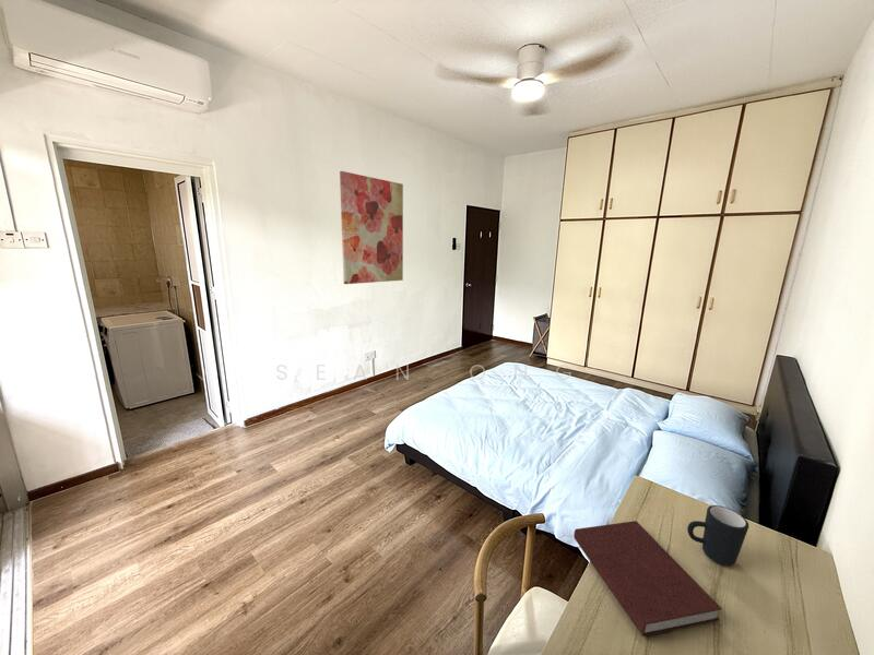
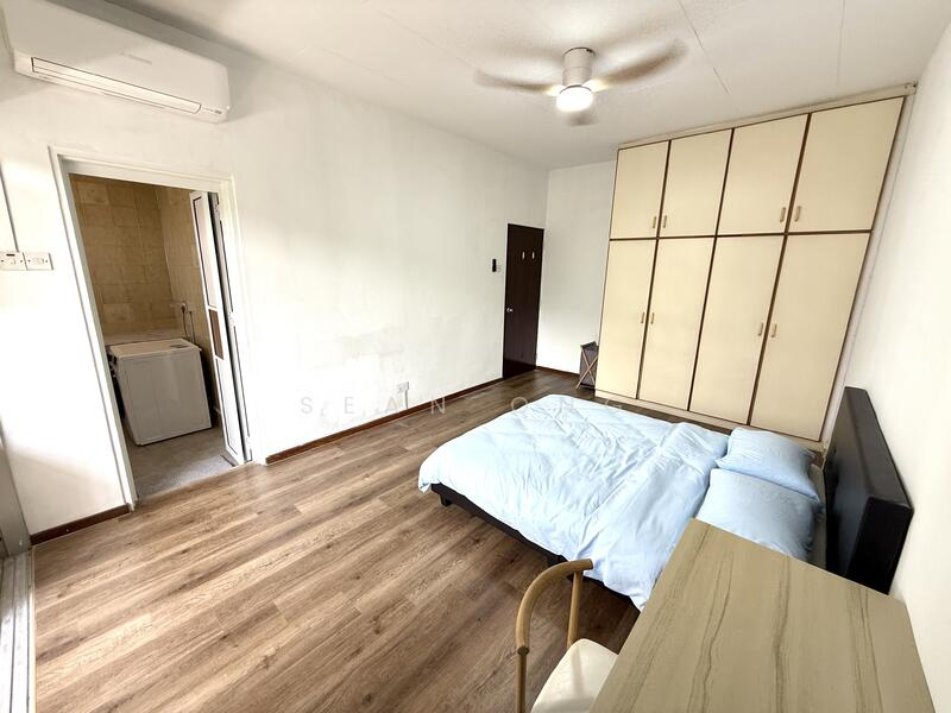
- notebook (638, 569)
- mug (713, 534)
- wall art (374, 231)
